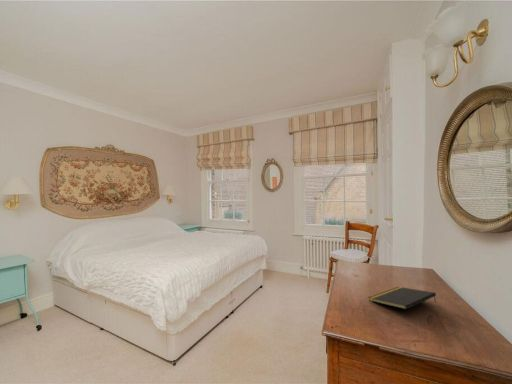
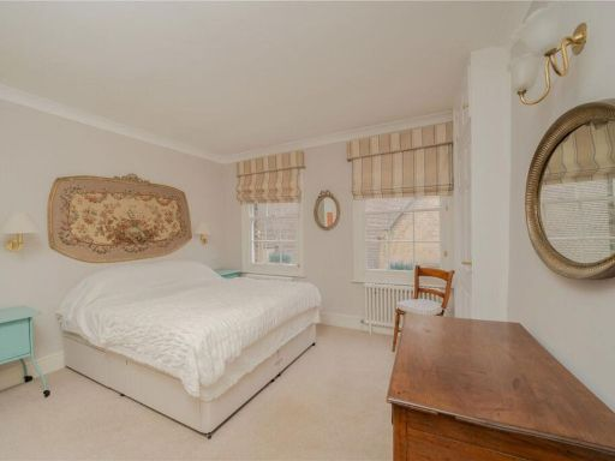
- notepad (401, 296)
